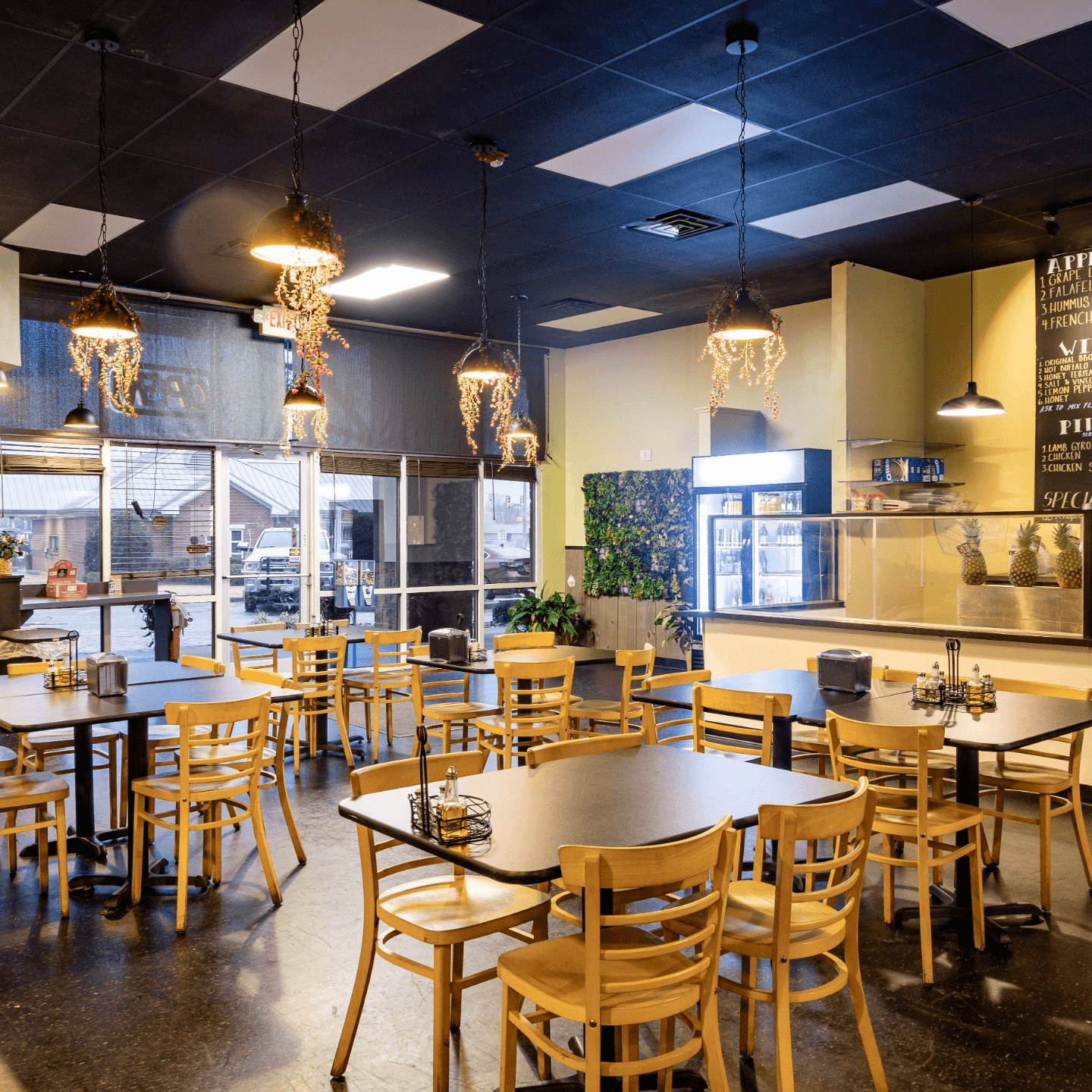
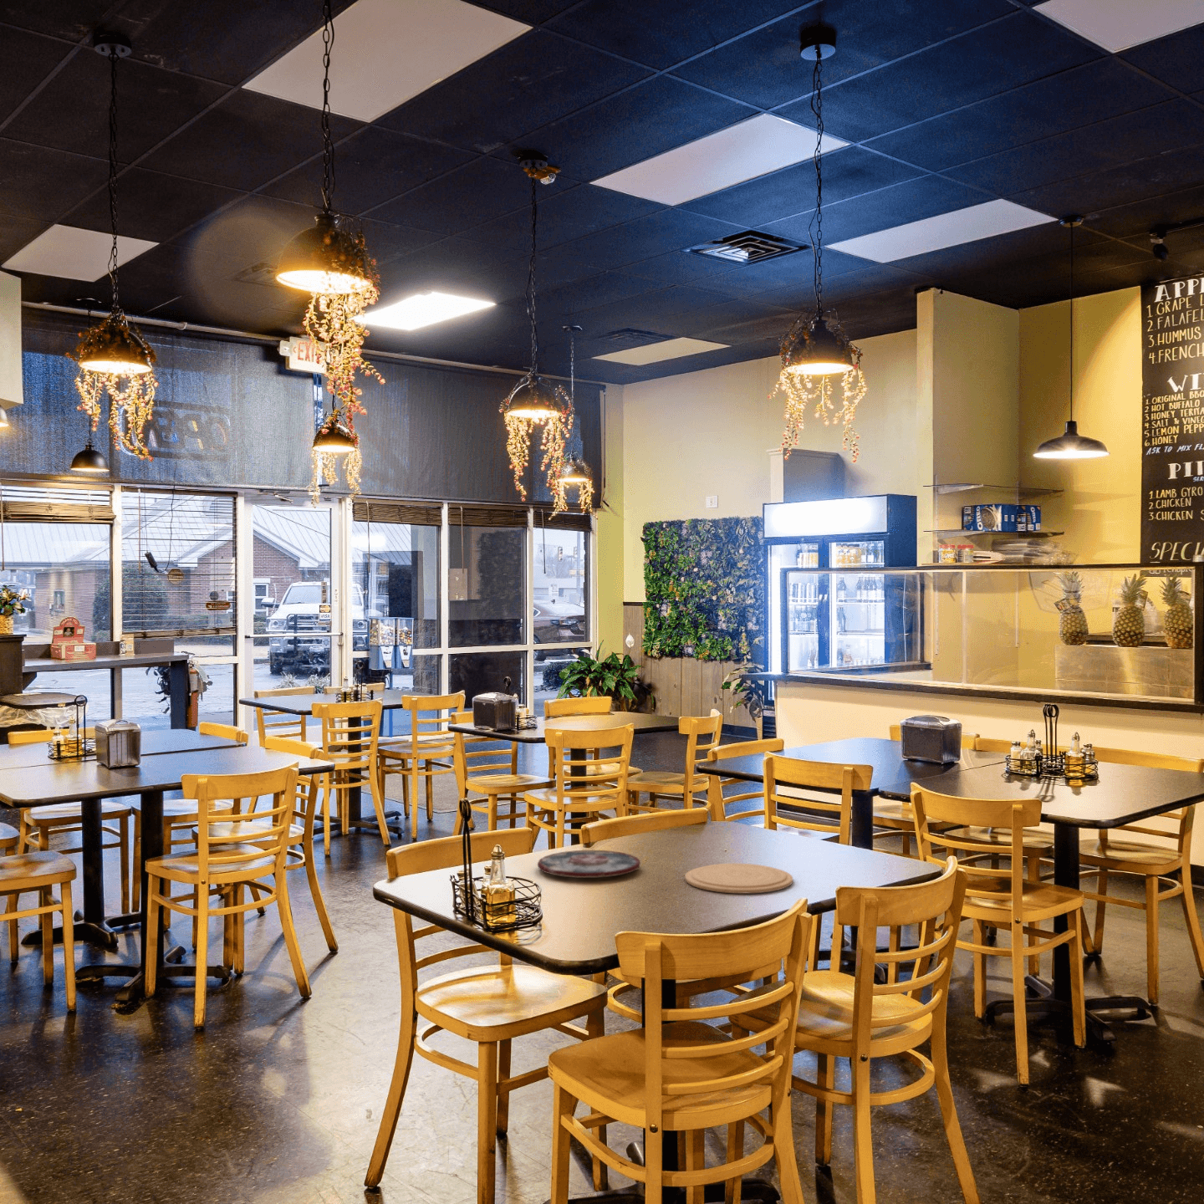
+ plate (739, 877)
+ plate (589, 863)
